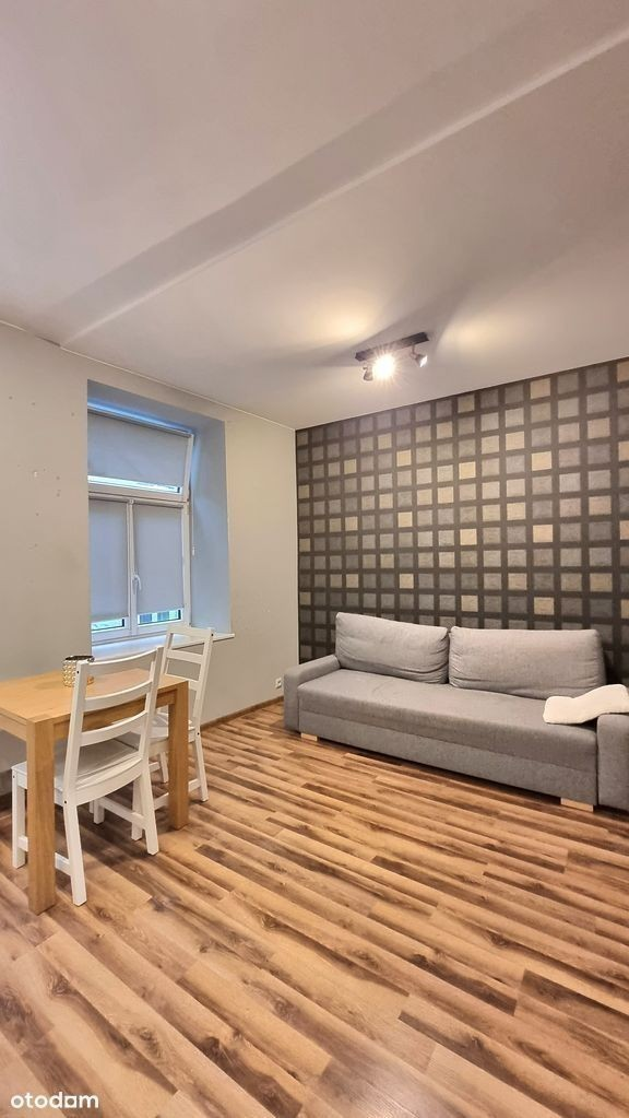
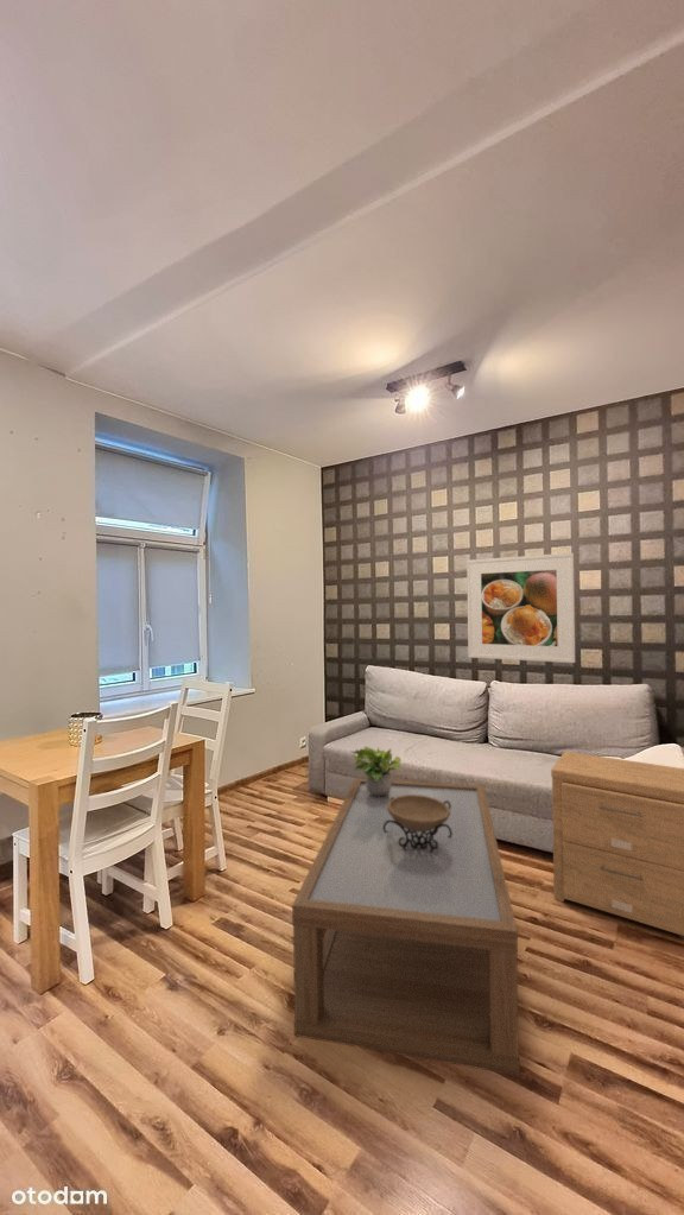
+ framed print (518, 608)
+ side table (625, 837)
+ potted plant (374, 766)
+ coffee table (411, 882)
+ decorative bowl (418, 823)
